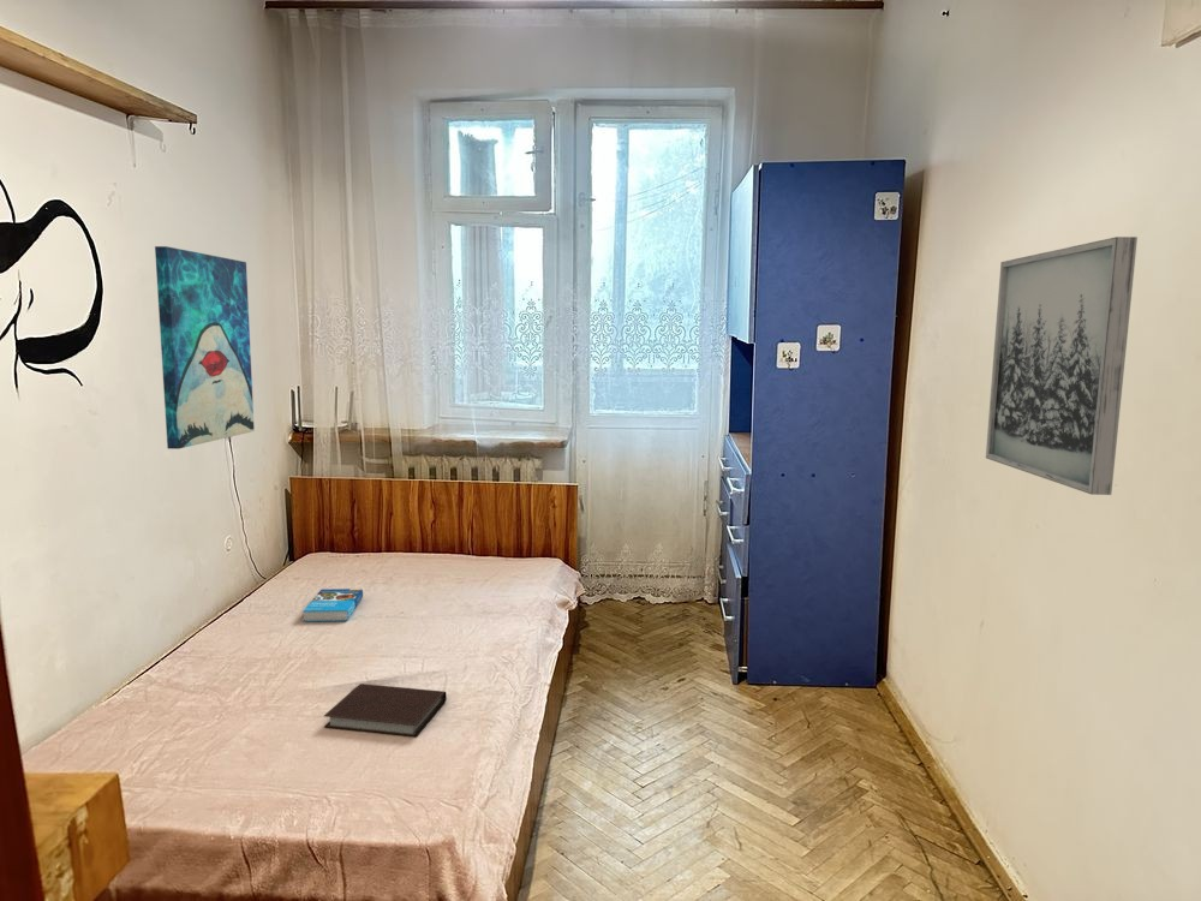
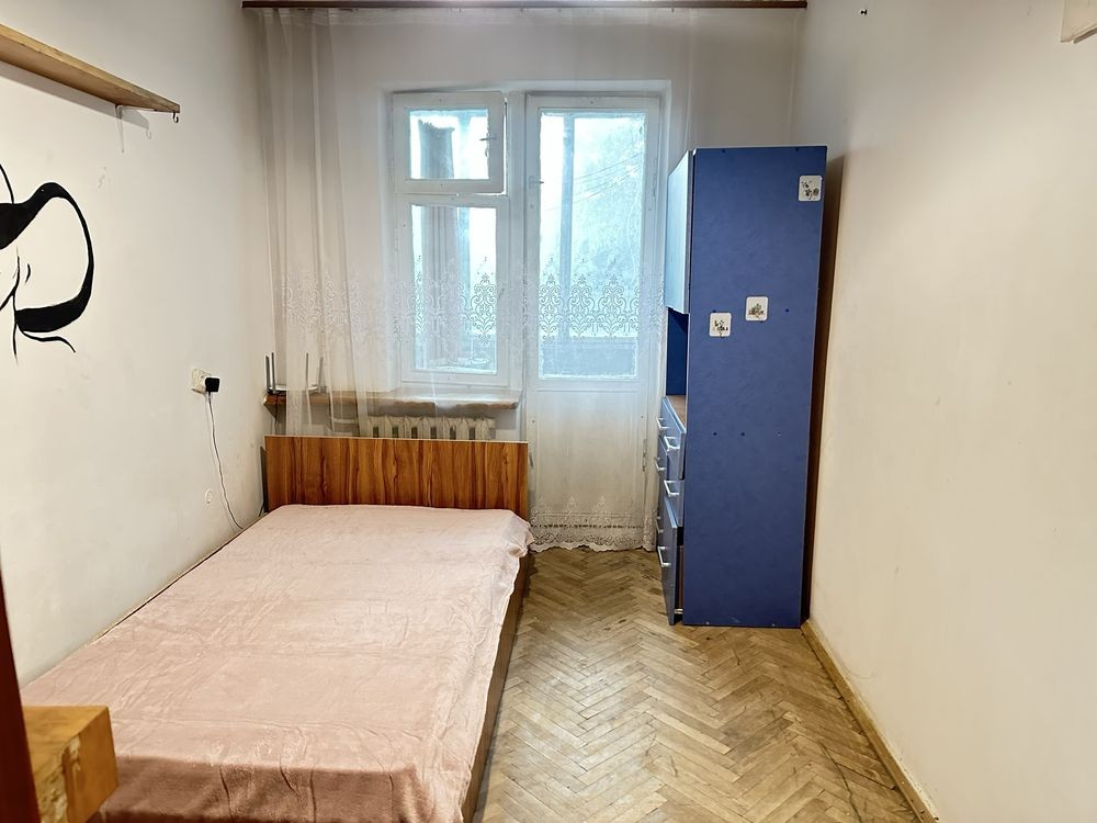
- wall art (209, 348)
- wall art (1050, 364)
- book (334, 604)
- notebook (387, 708)
